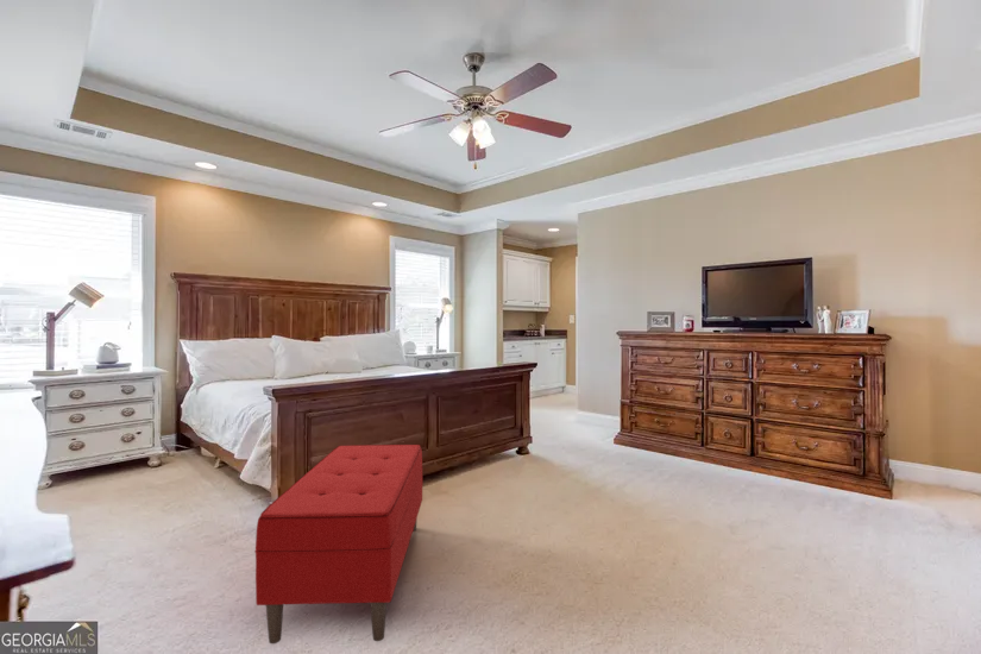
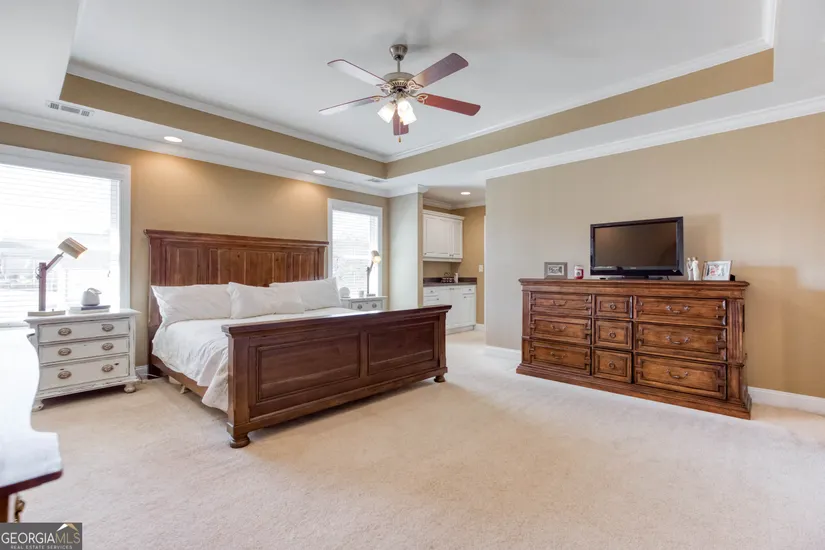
- bench (358, 522)
